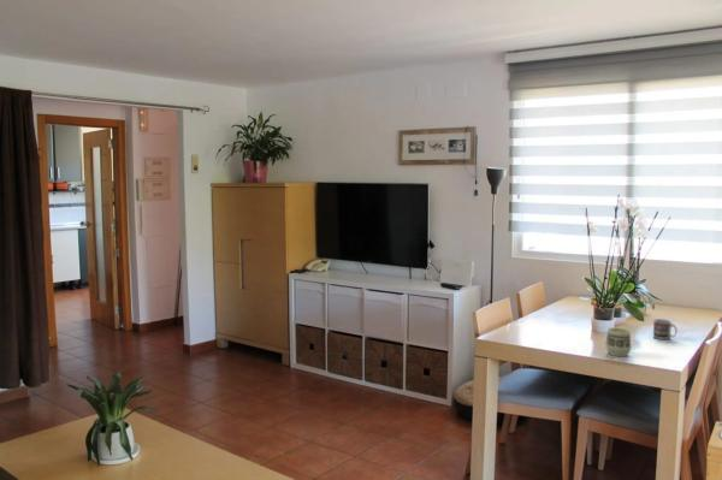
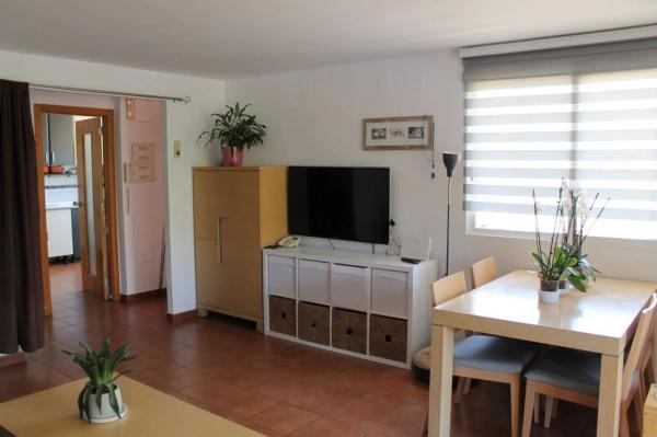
- cup (664, 330)
- cup (617, 342)
